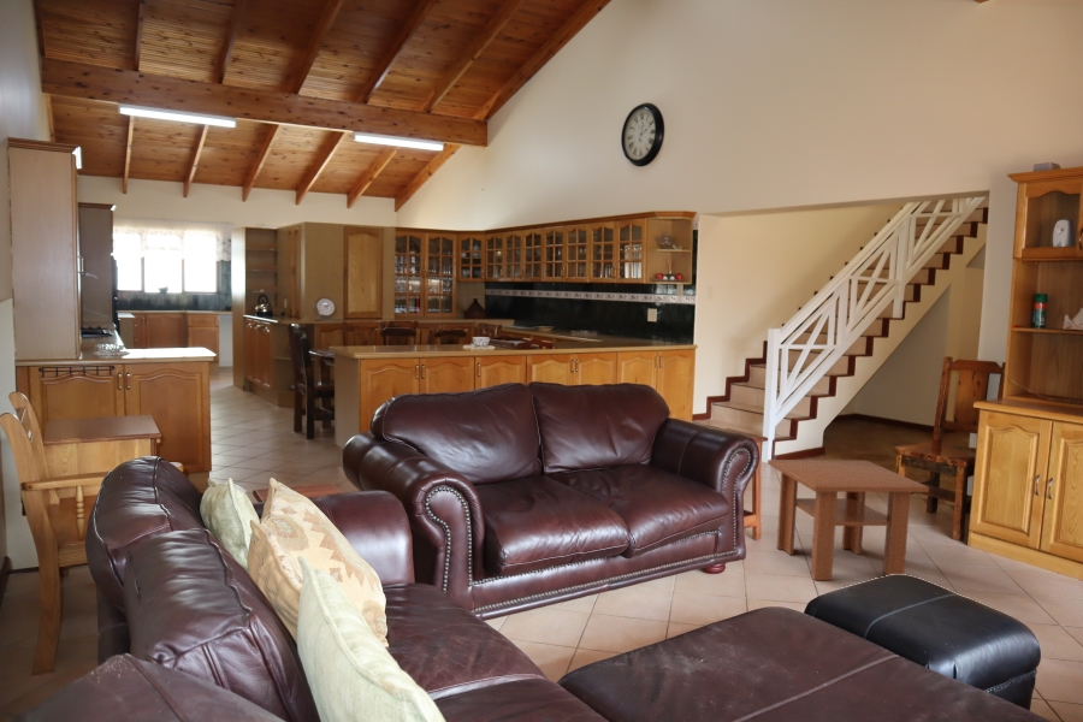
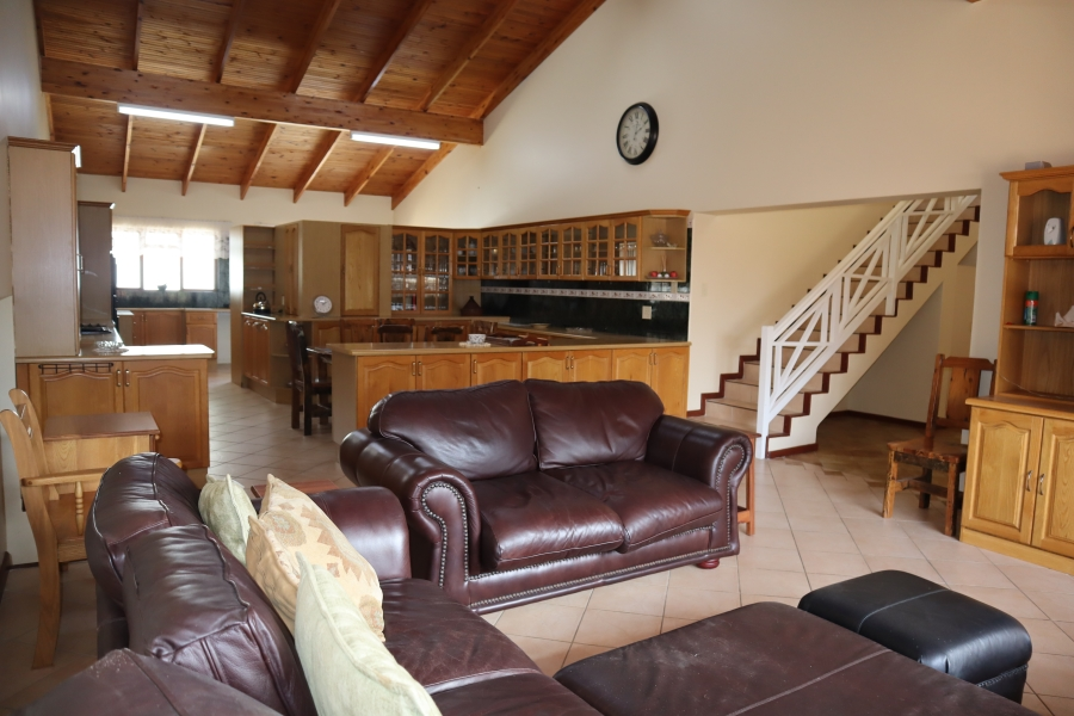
- coffee table (840, 517)
